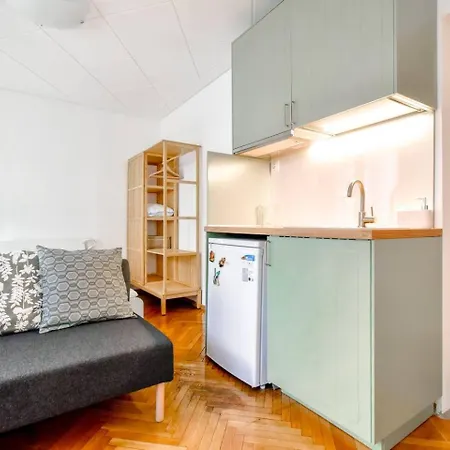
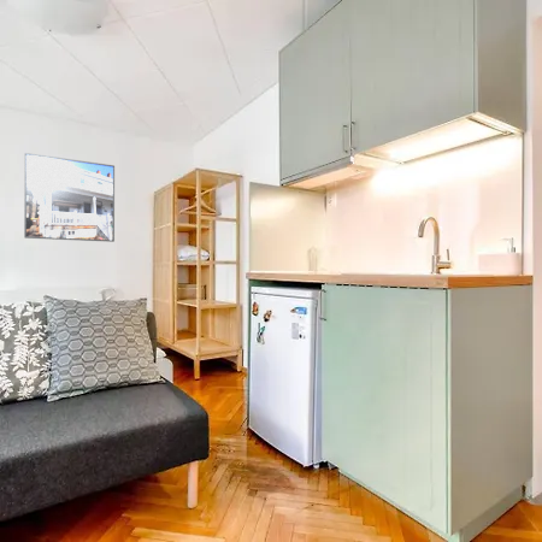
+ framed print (71, 199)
